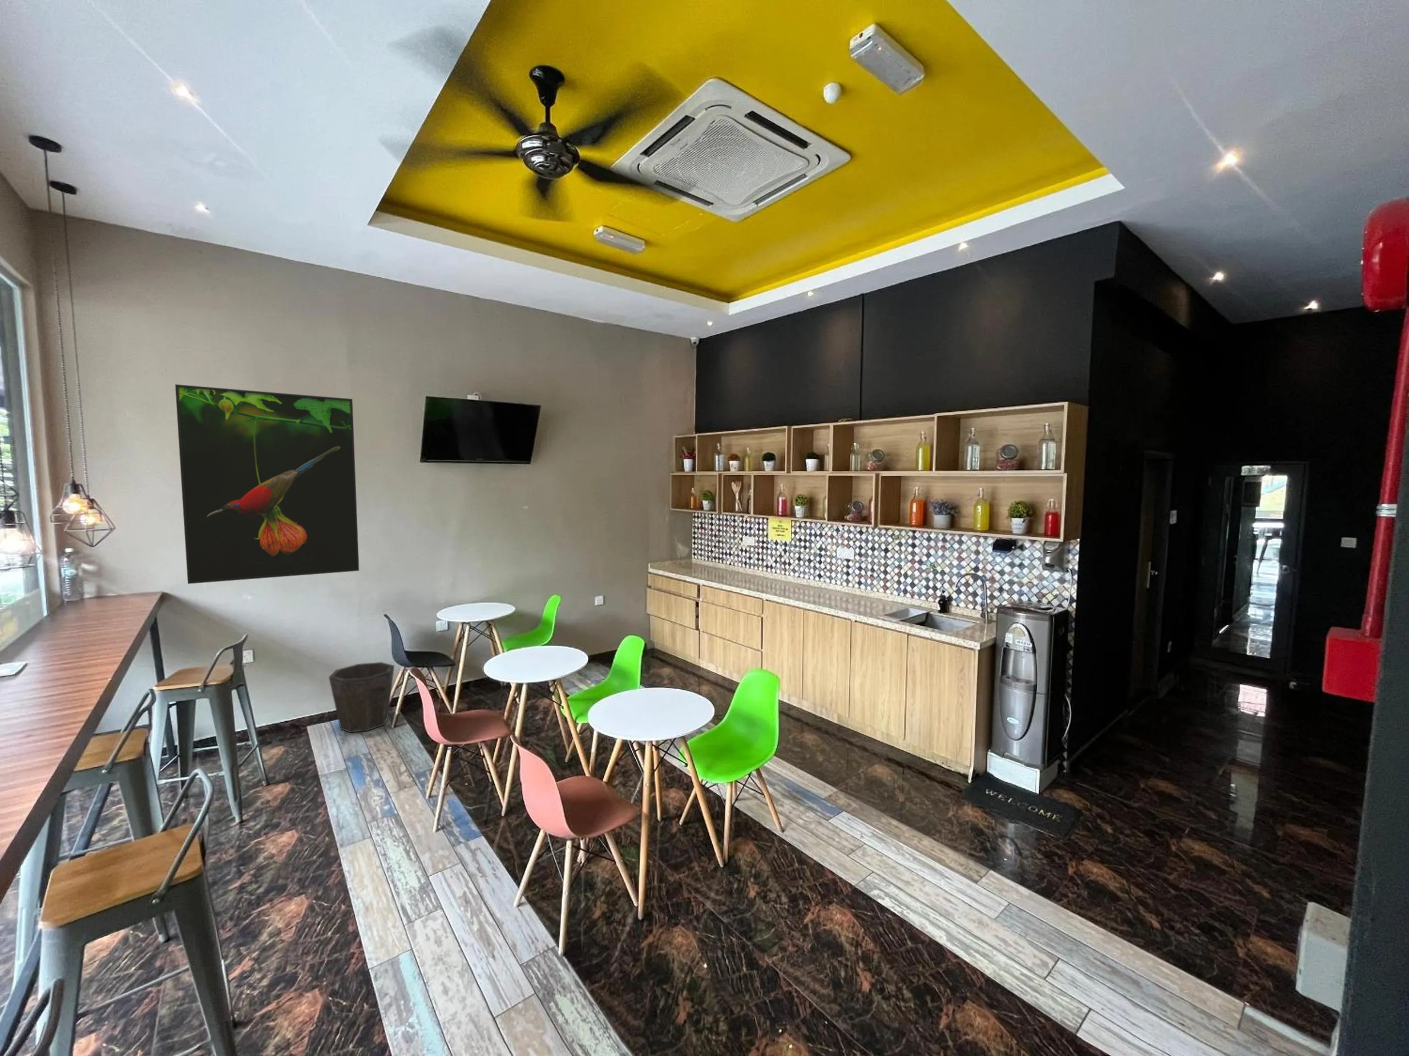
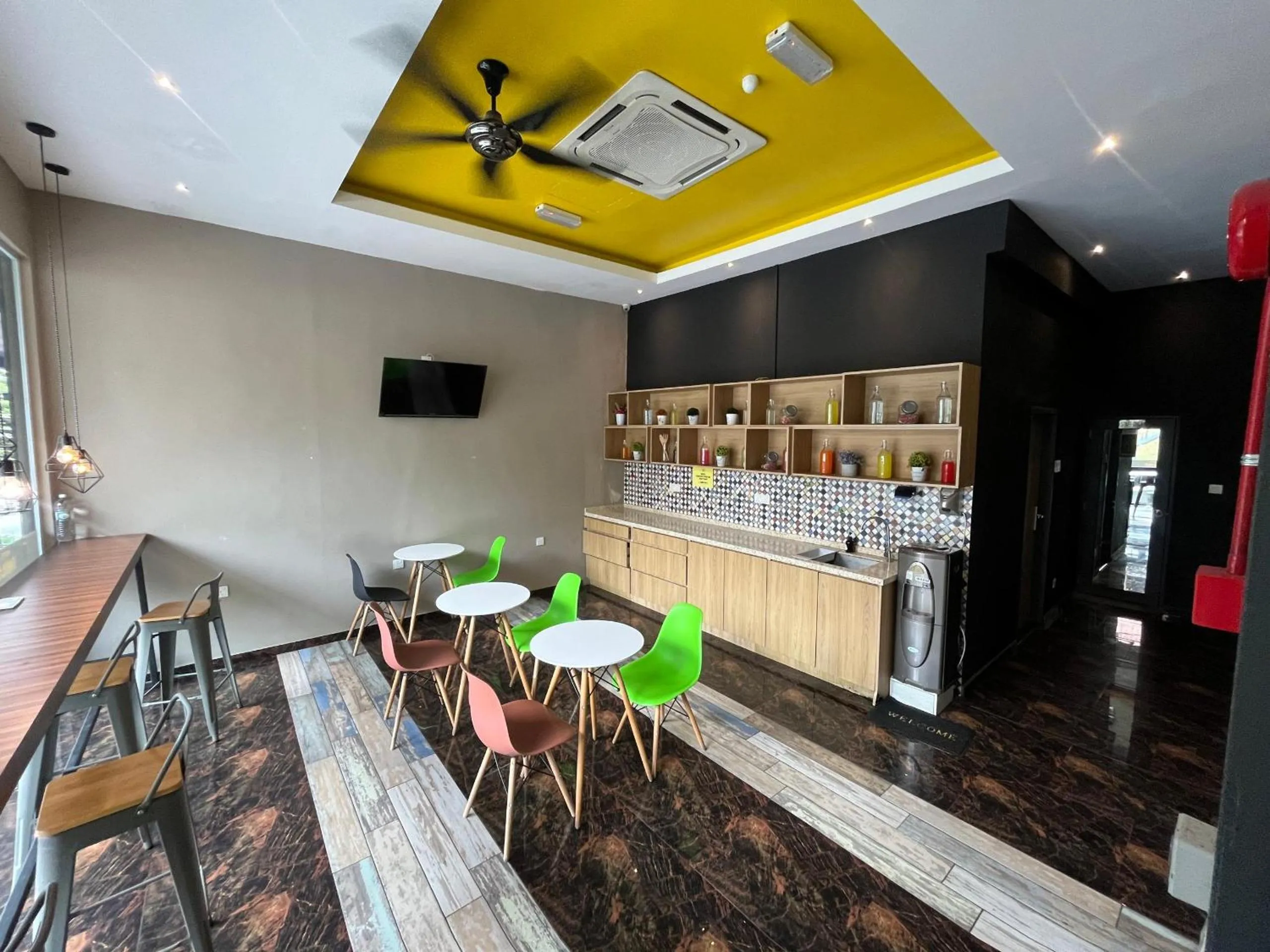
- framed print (275, 486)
- waste bin (363, 697)
